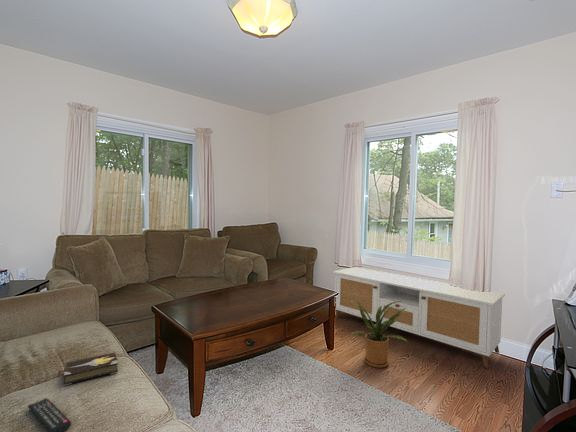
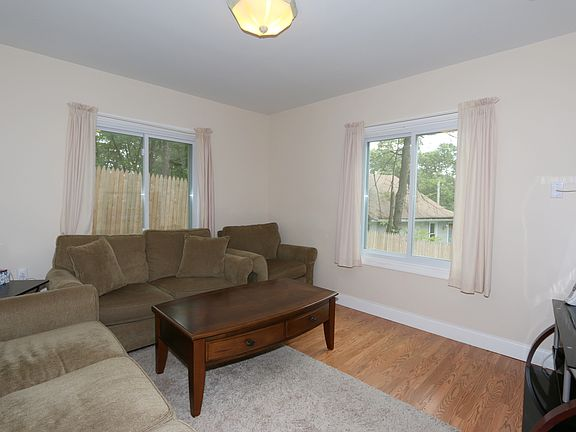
- remote control (48, 415)
- house plant (378, 329)
- hardback book (91, 366)
- storage bench (407, 307)
